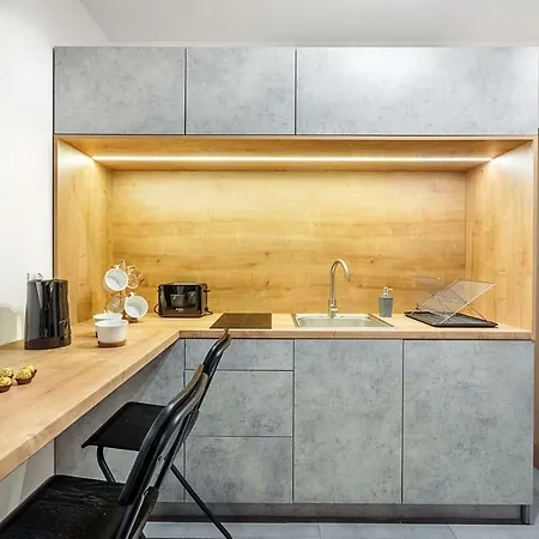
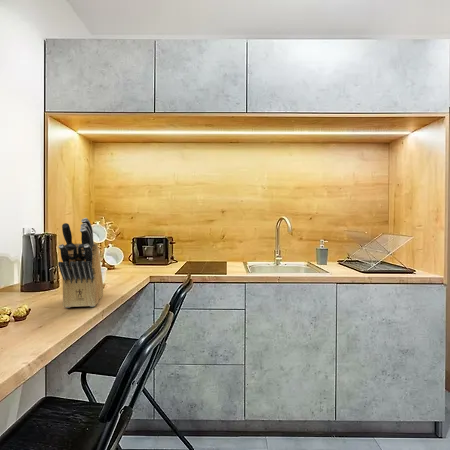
+ knife block (82, 260)
